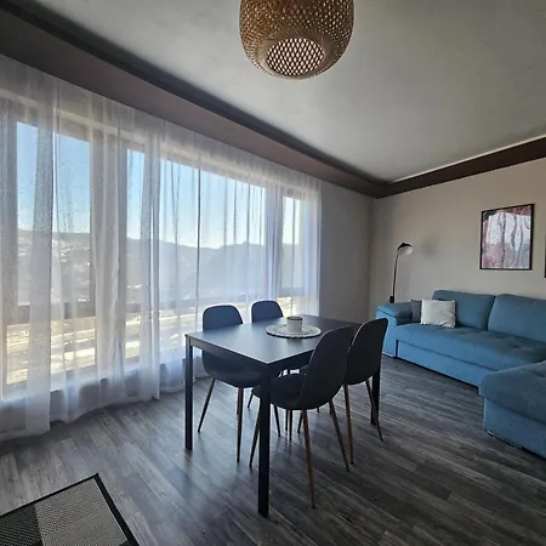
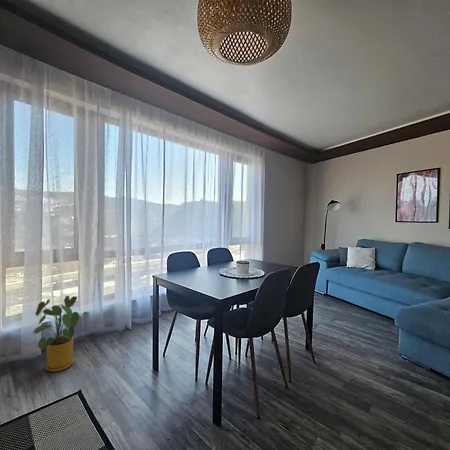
+ house plant (57, 334)
